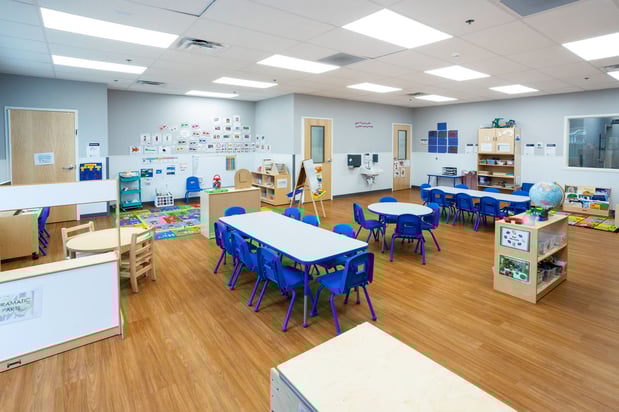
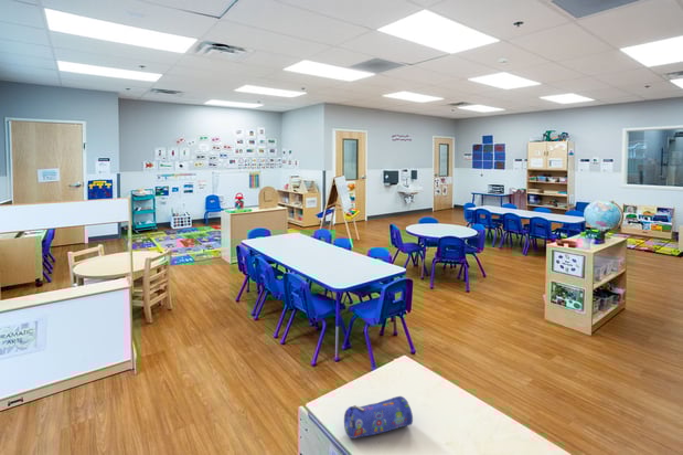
+ pencil case (377, 415)
